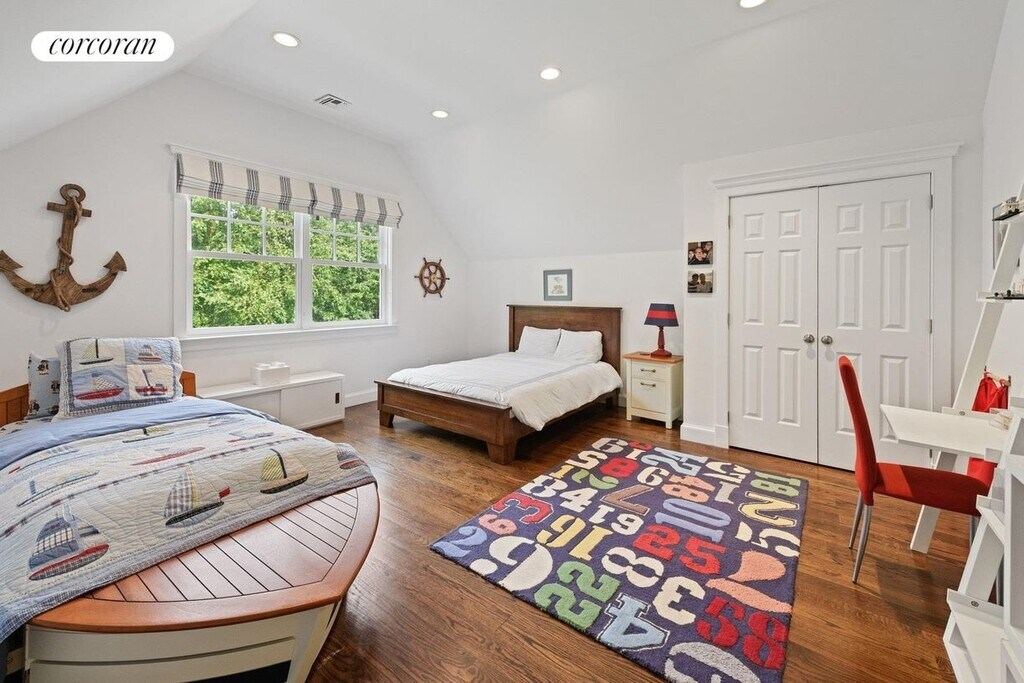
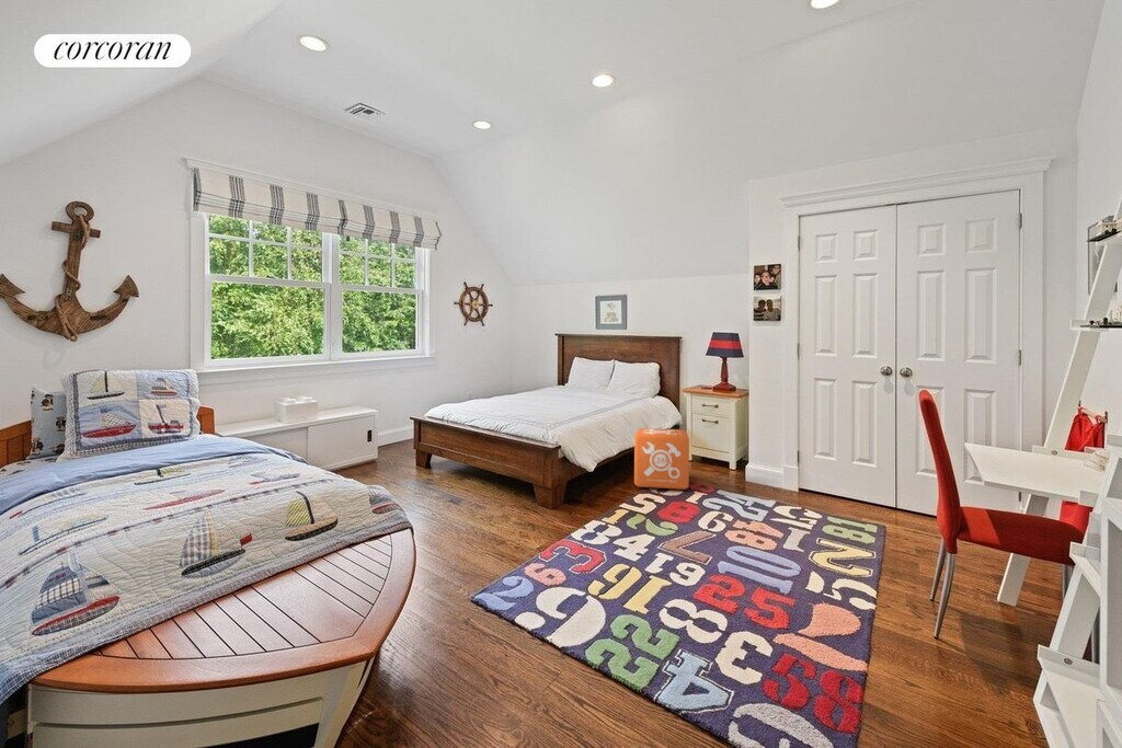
+ toy box (661, 457)
